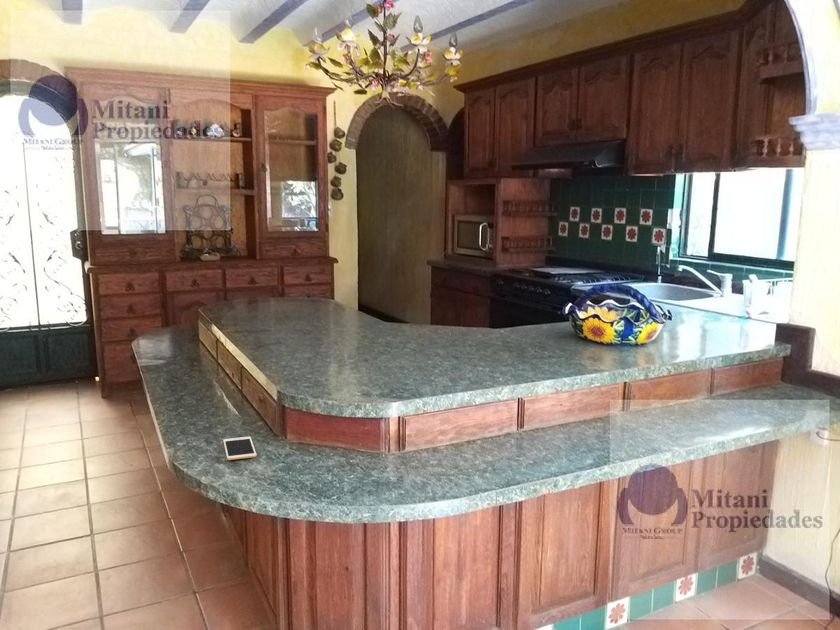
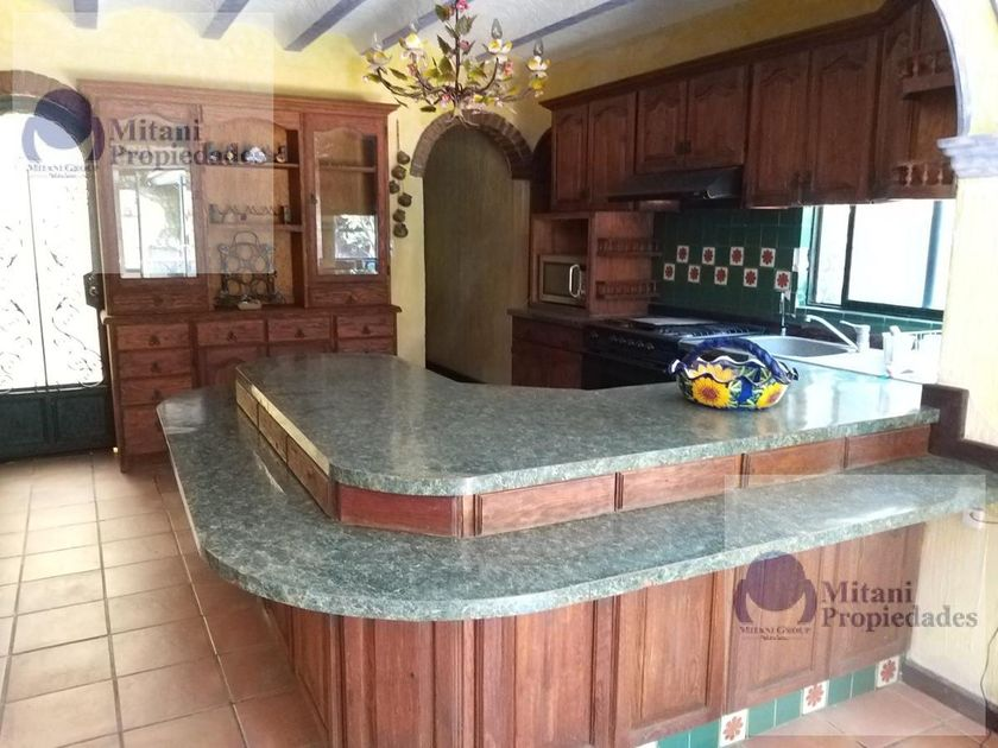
- cell phone (239, 447)
